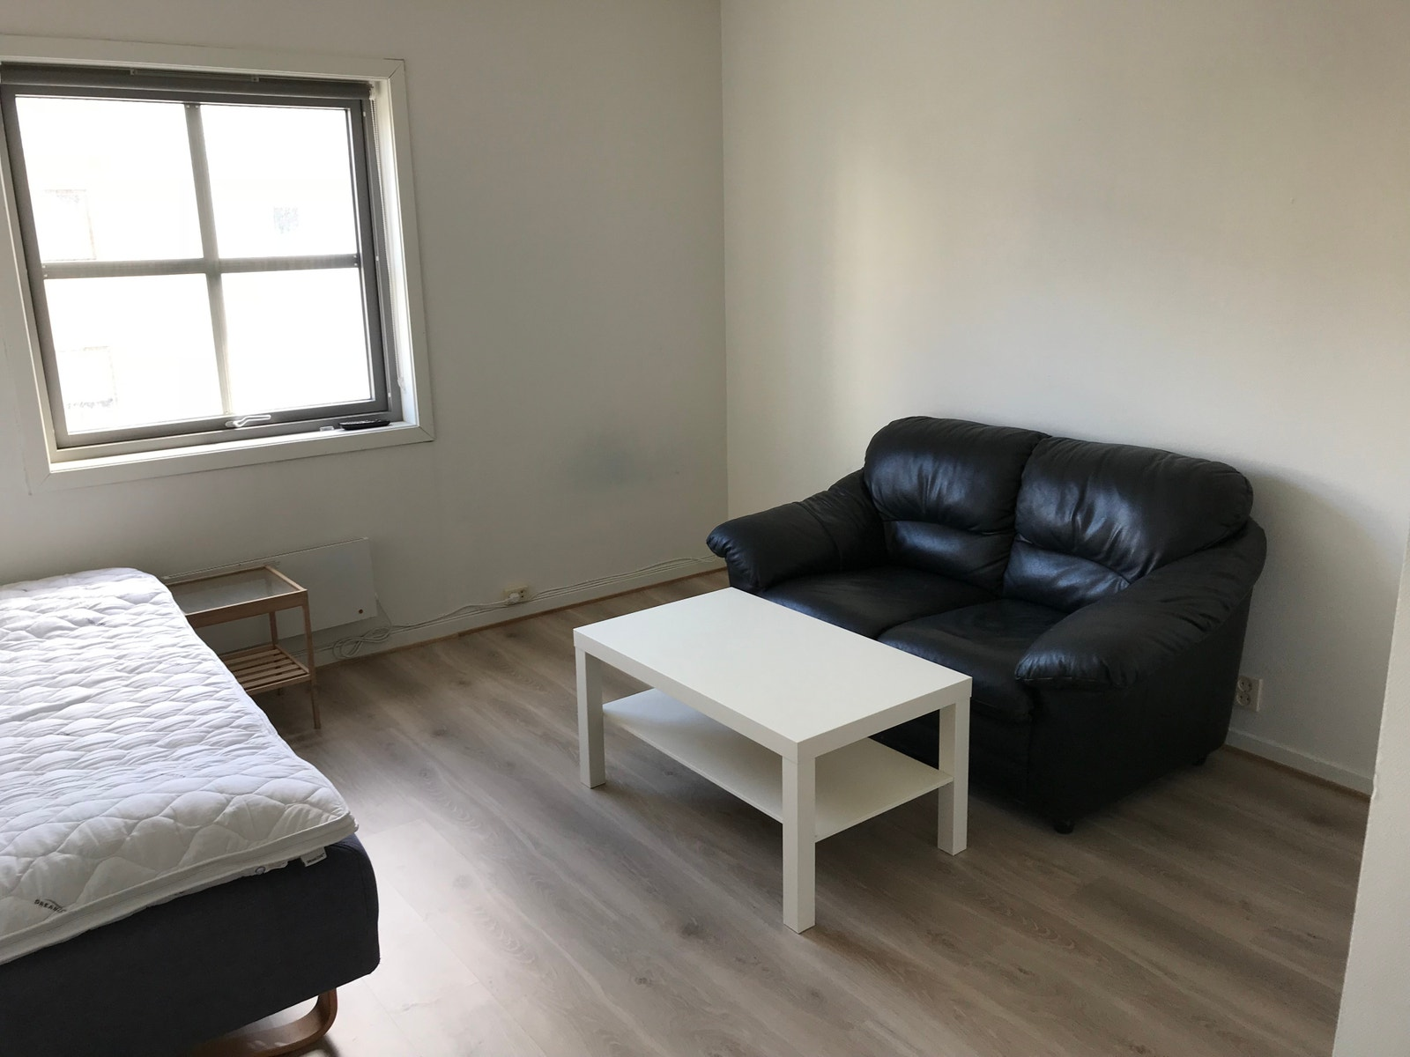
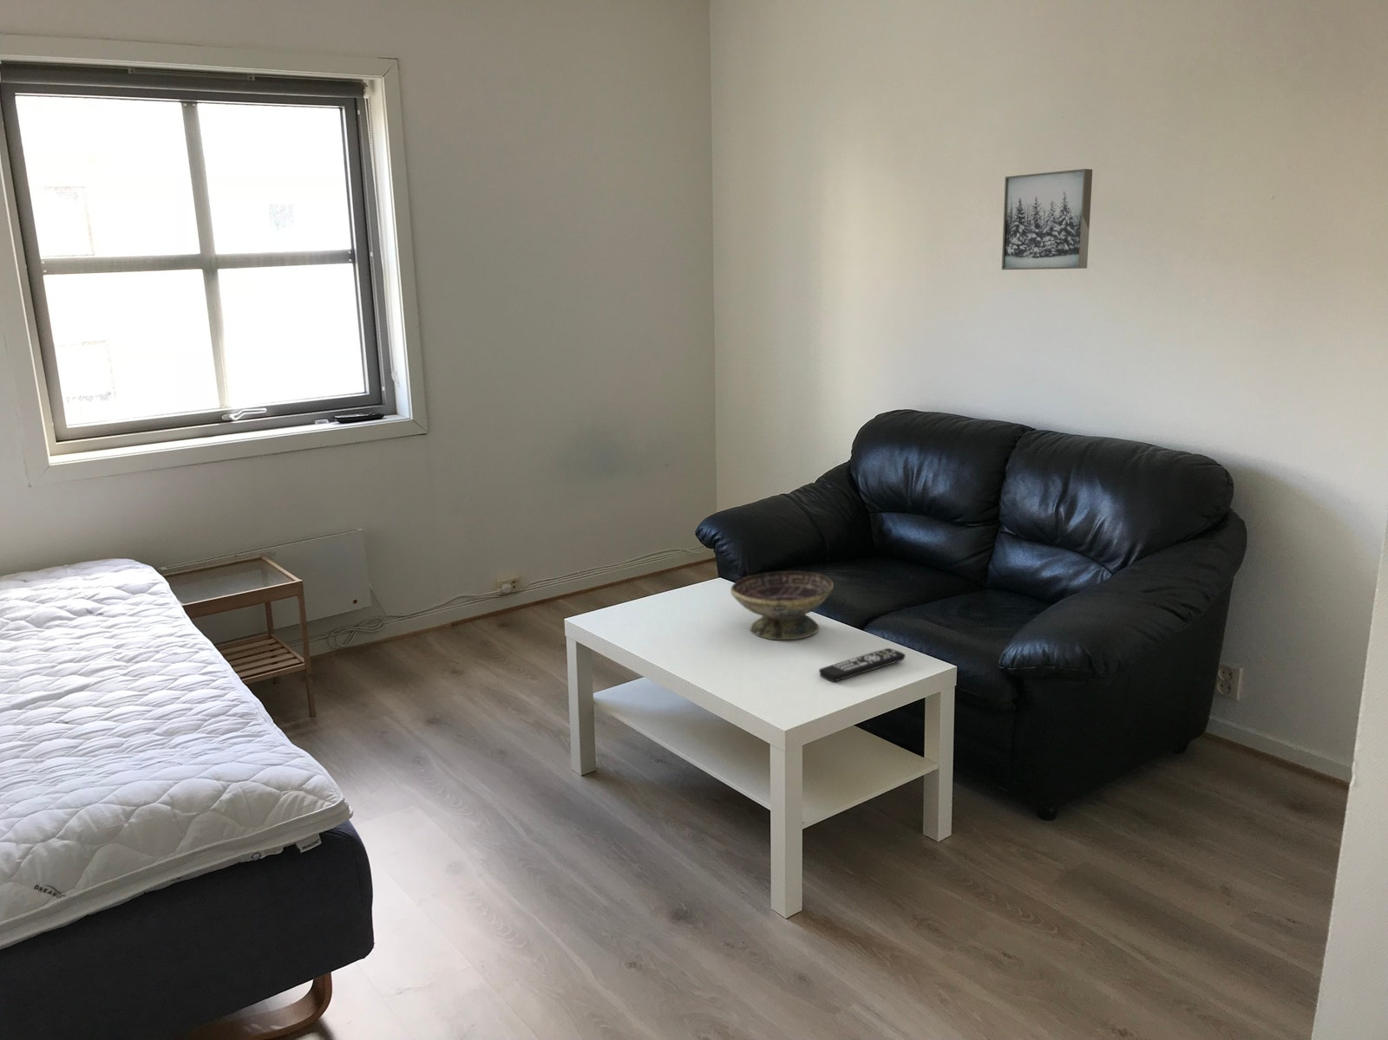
+ wall art (1045, 221)
+ decorative bowl (781, 606)
+ remote control (862, 664)
